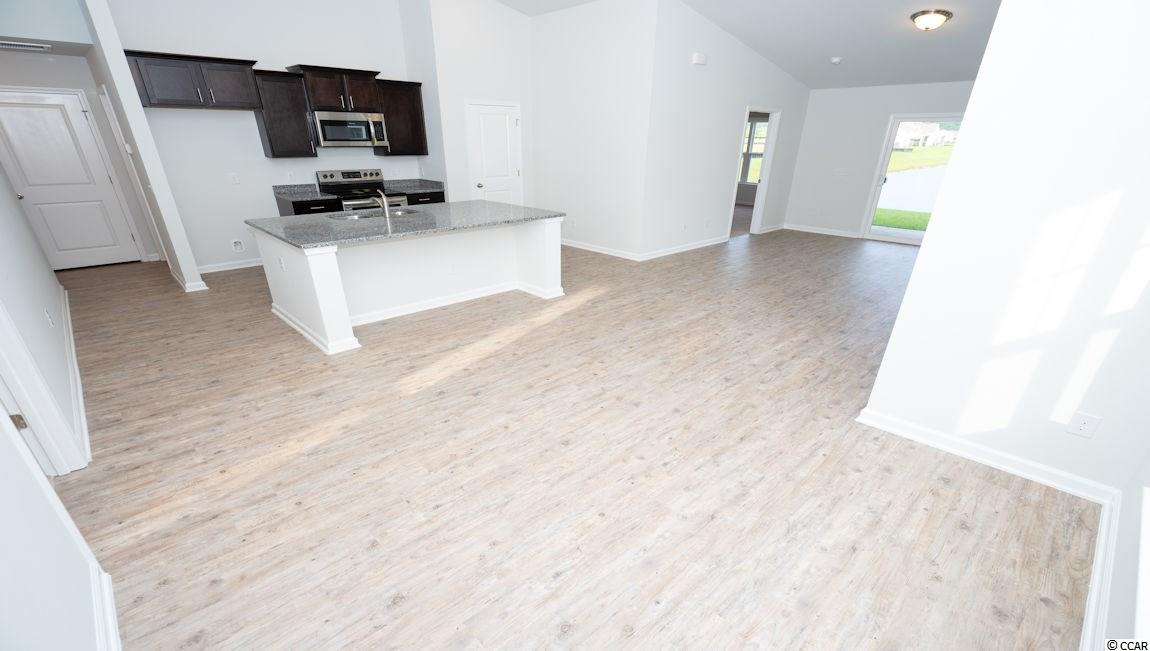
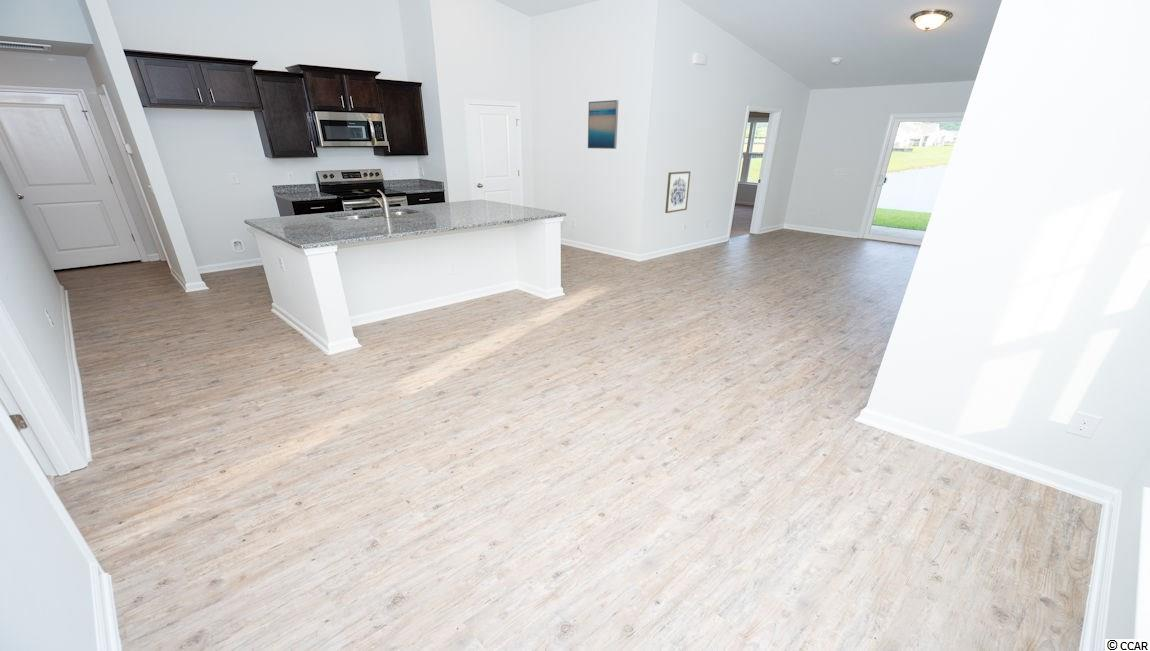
+ wall art (678, 191)
+ wall art (602, 125)
